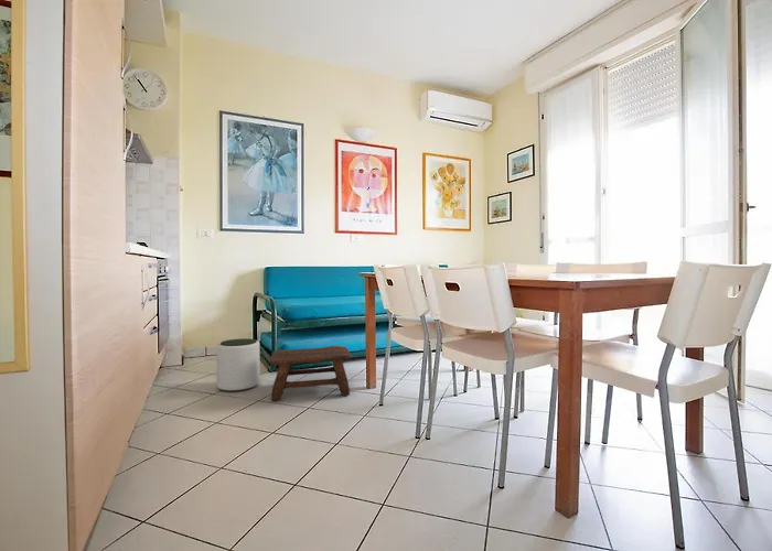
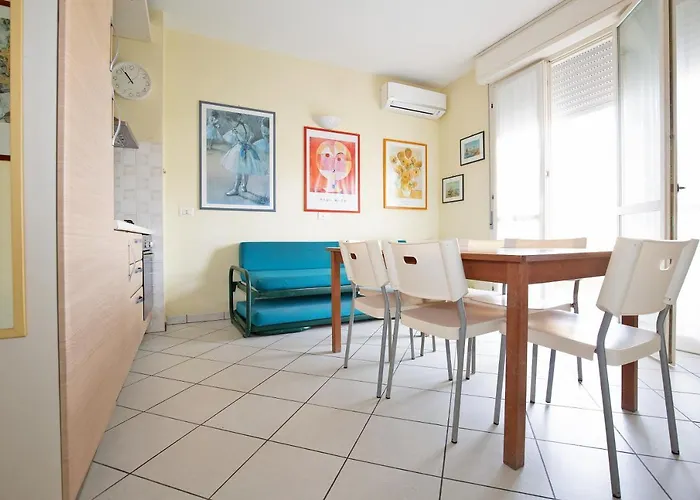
- plant pot (238, 364)
- stool (311, 369)
